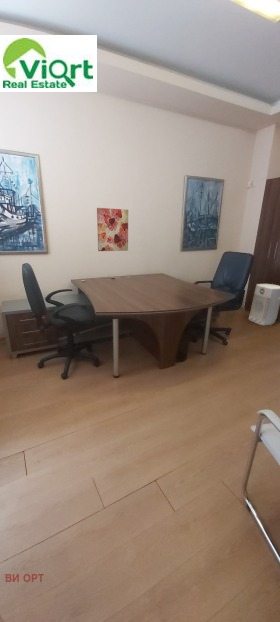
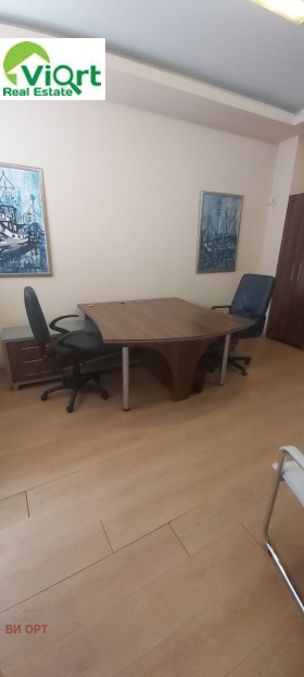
- air purifier (266, 303)
- wall art (113, 230)
